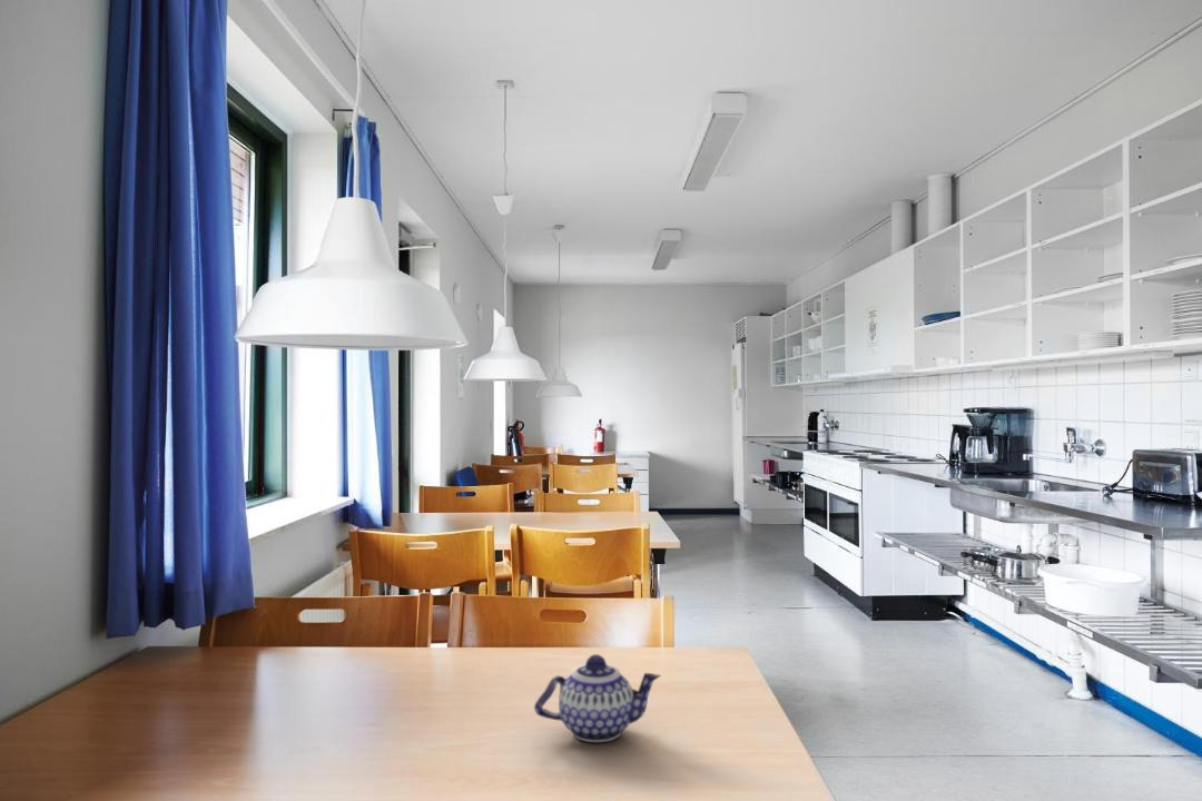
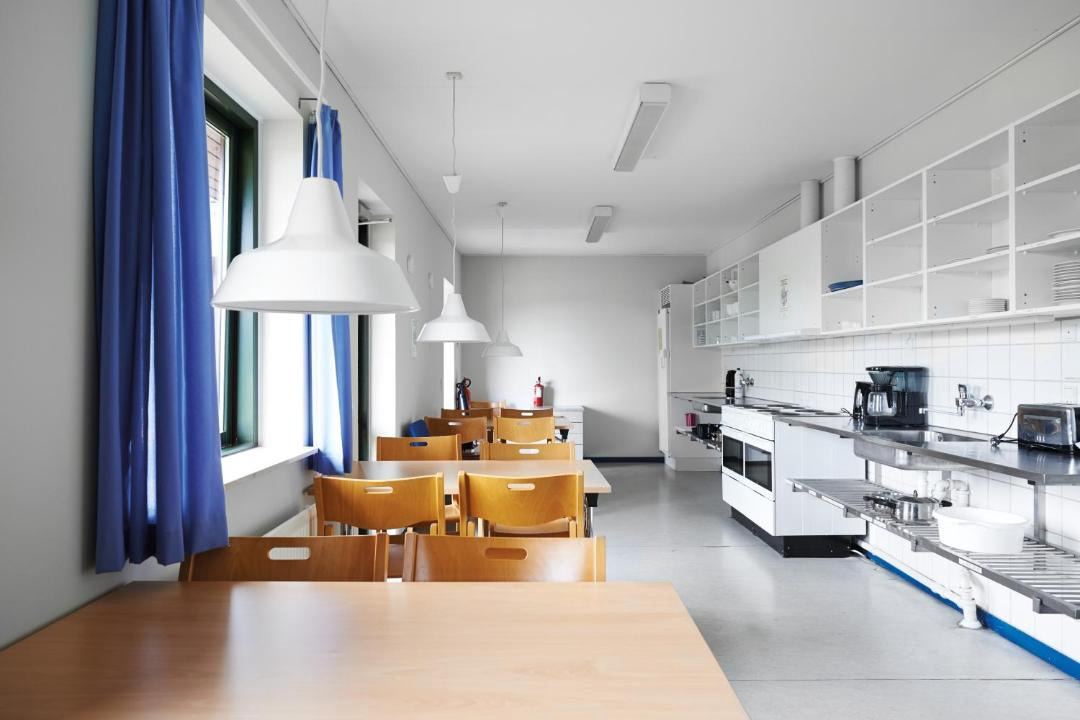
- teapot (598, 693)
